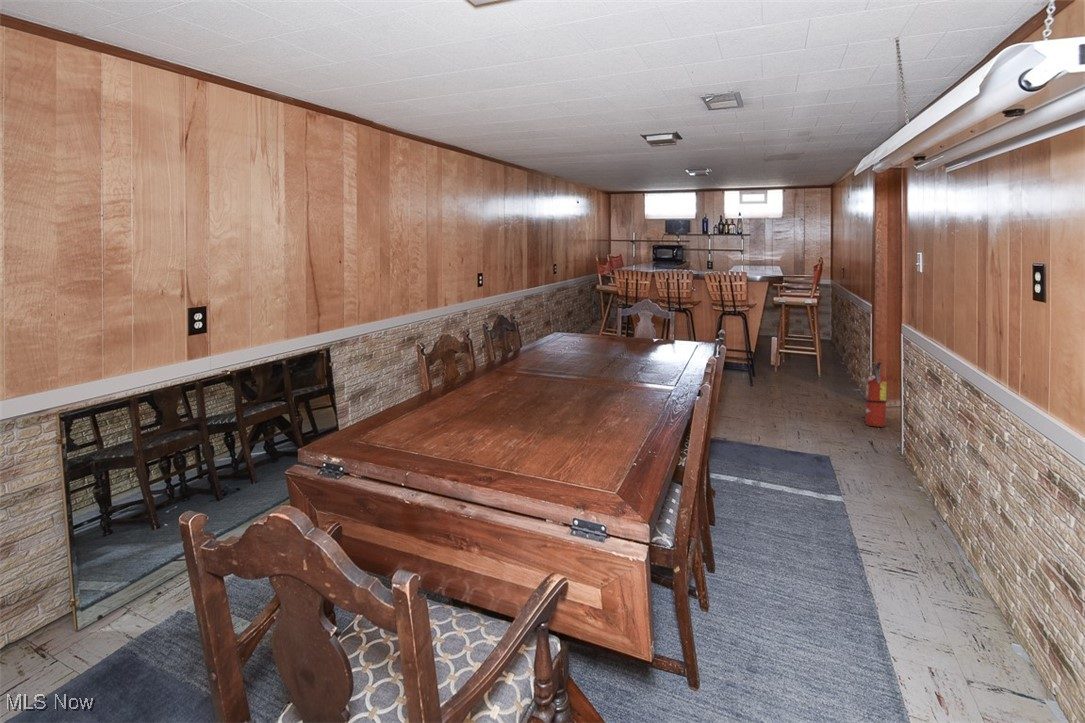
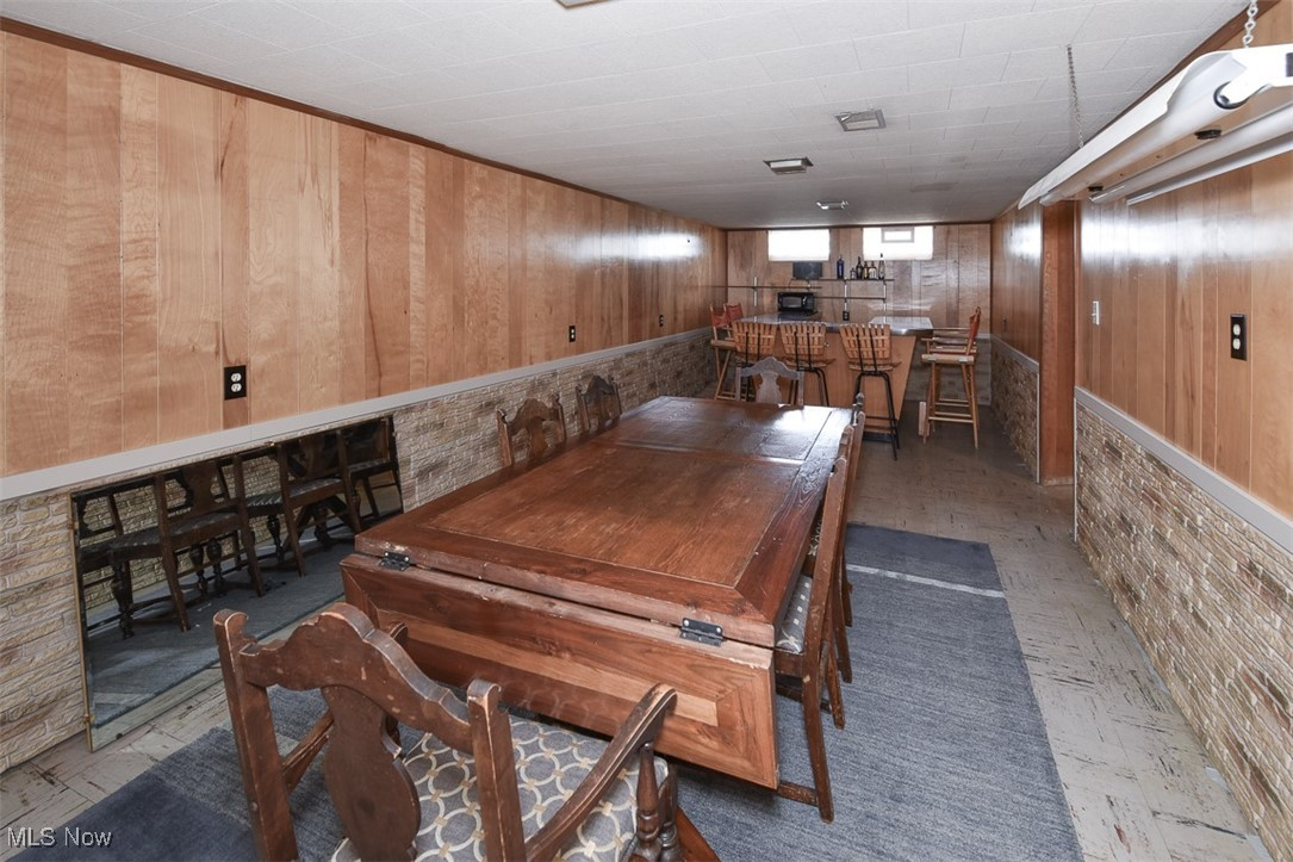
- fire extinguisher (872, 392)
